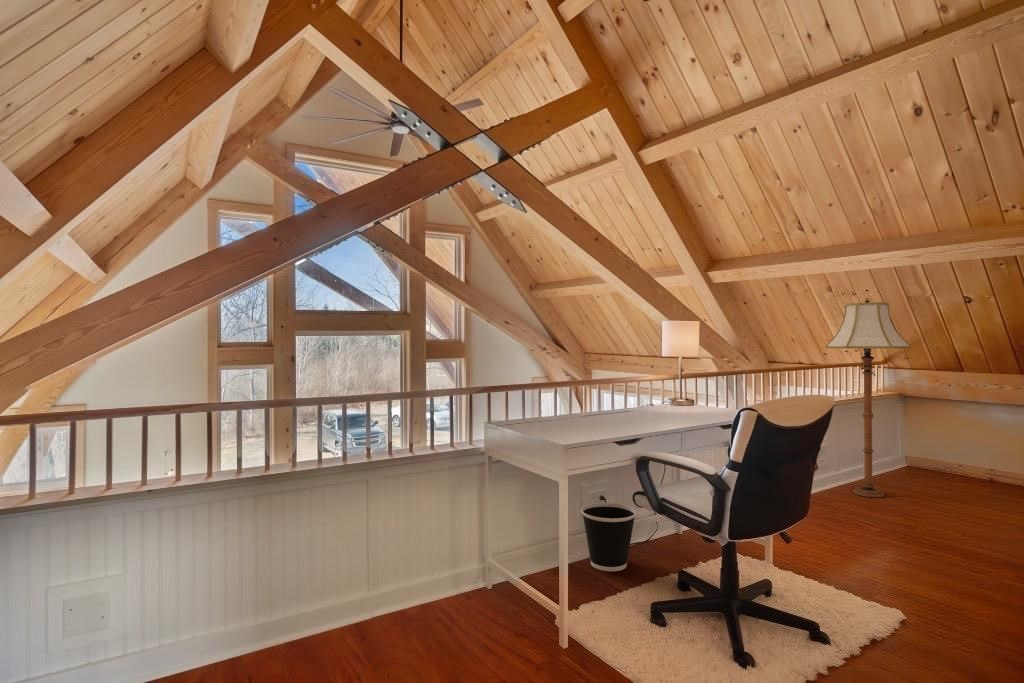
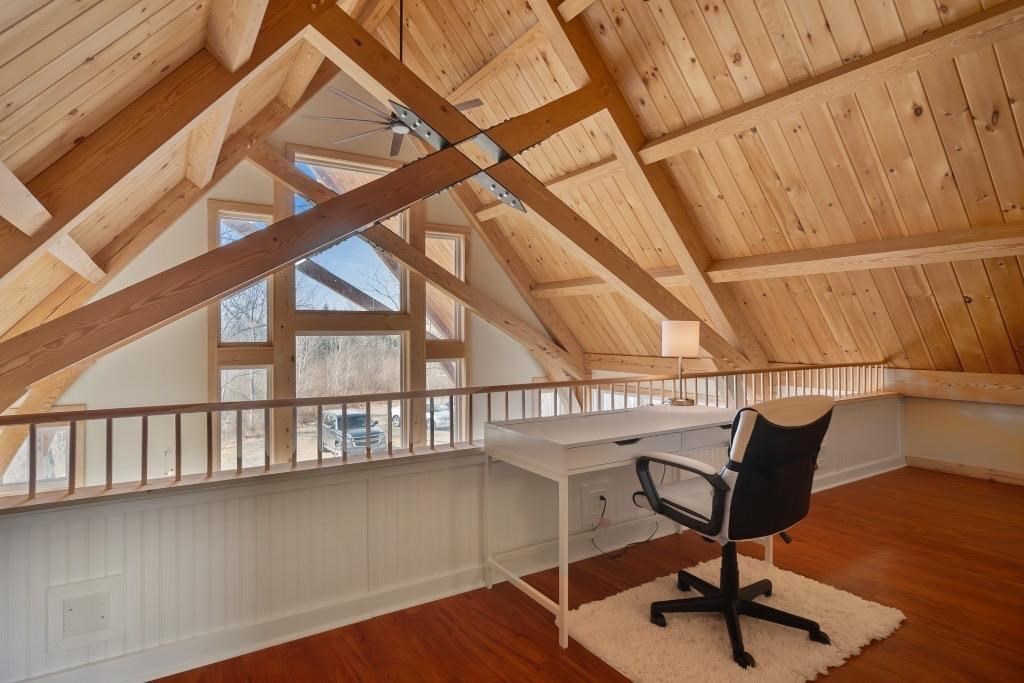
- floor lamp (867, 395)
- wastebasket (608, 537)
